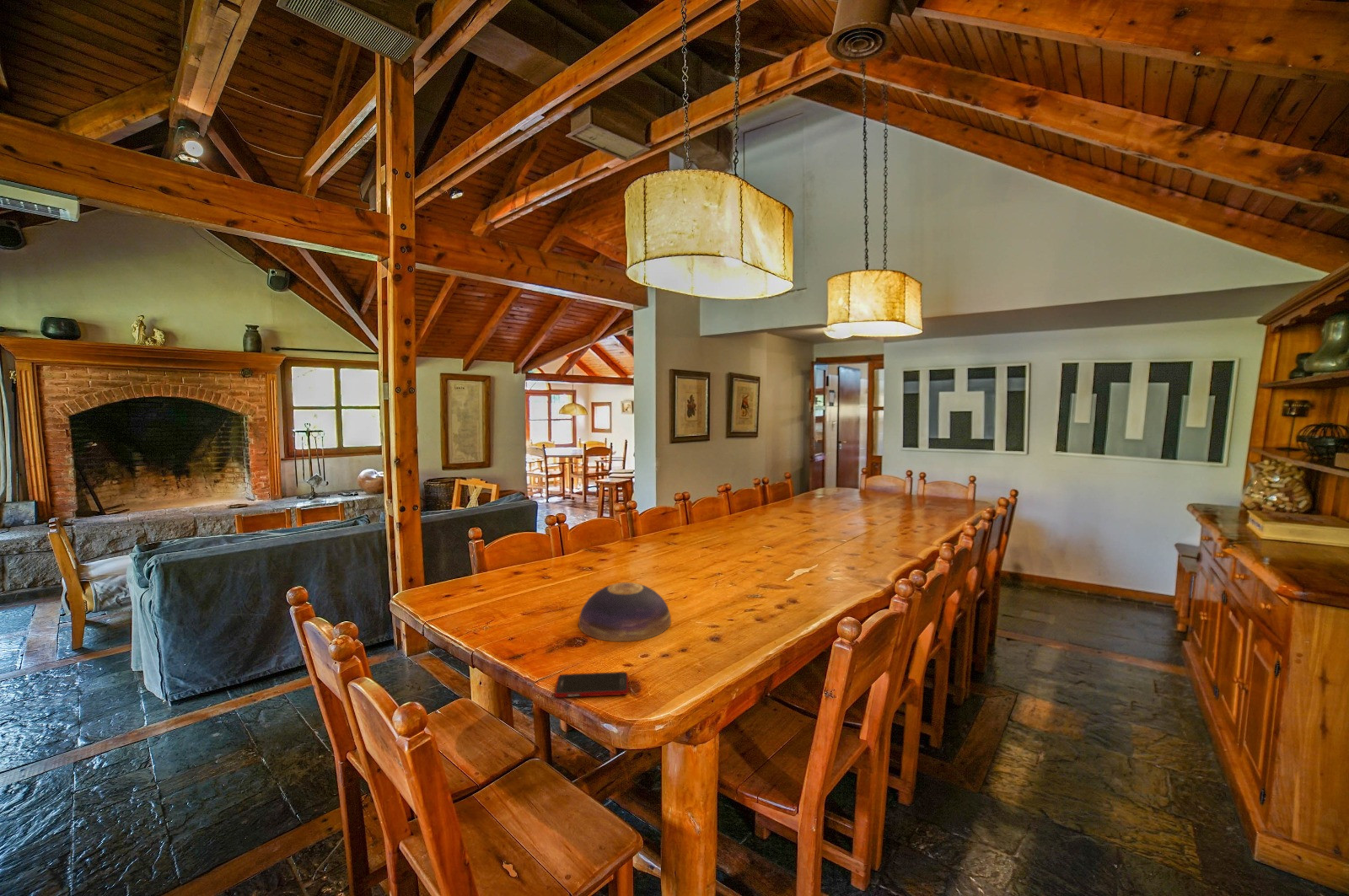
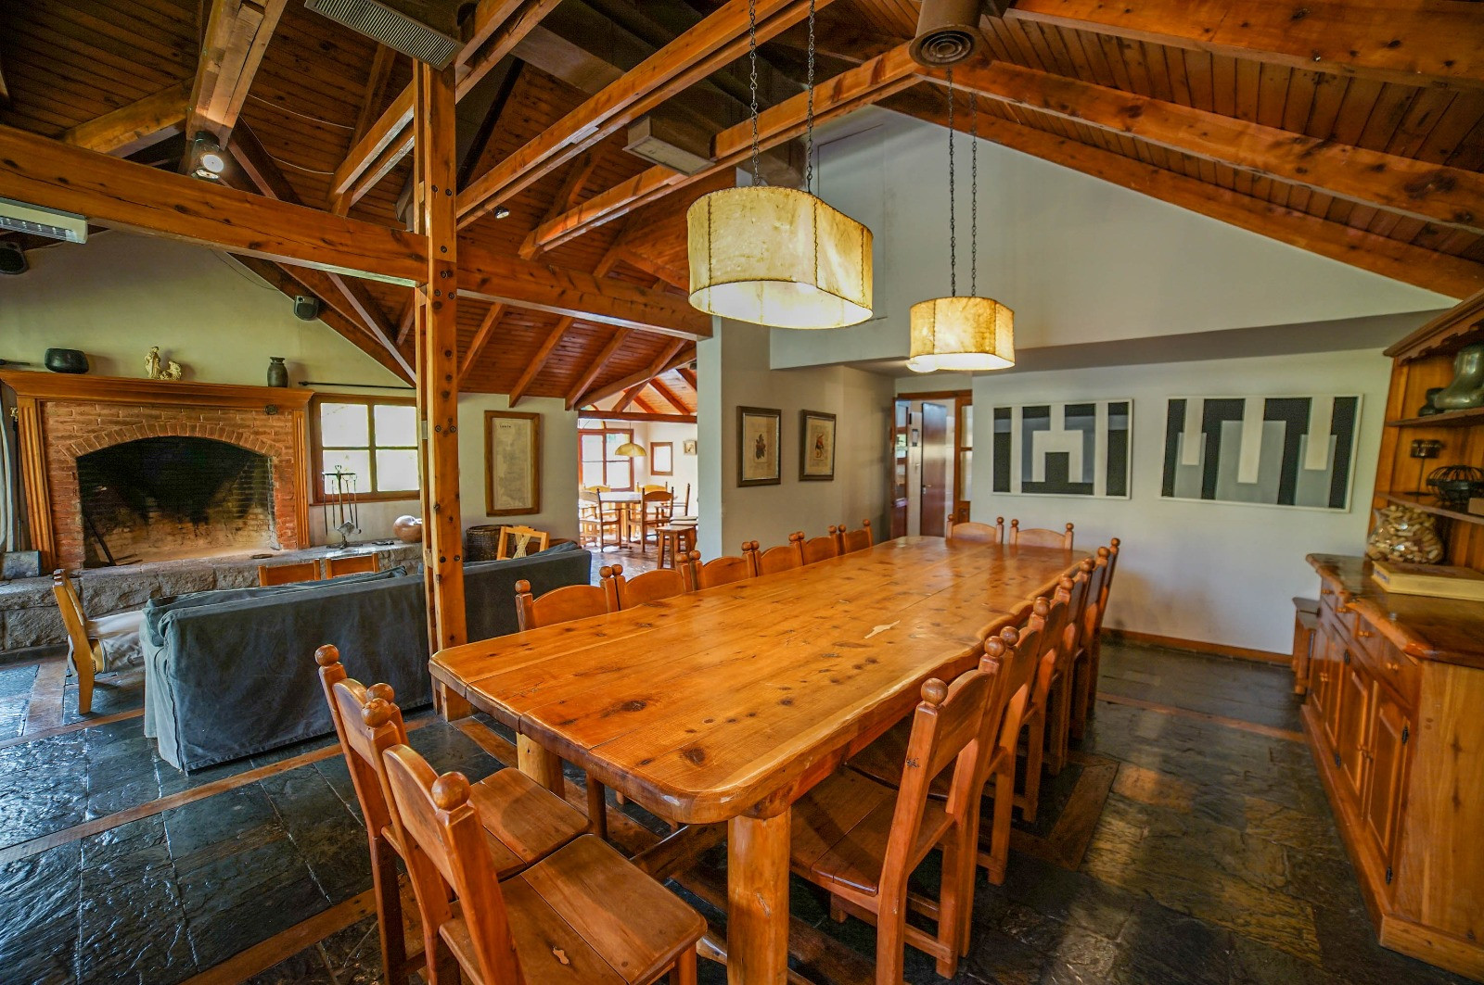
- decorative bowl (625, 604)
- cell phone (592, 684)
